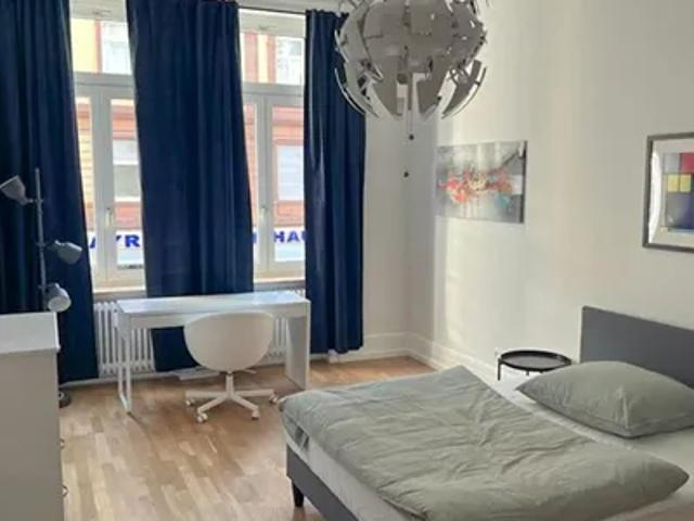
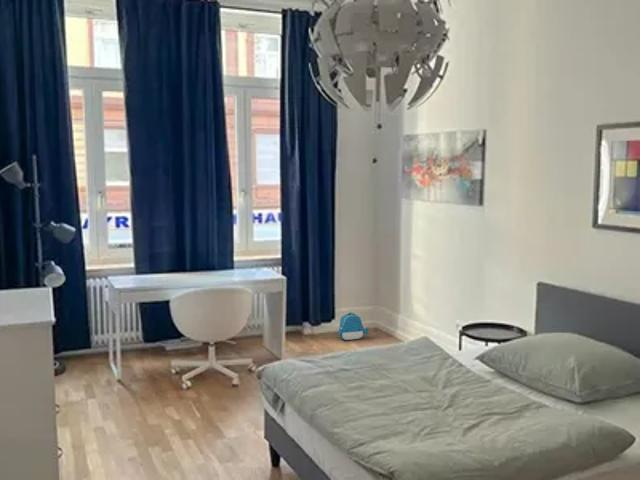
+ backpack (351, 325)
